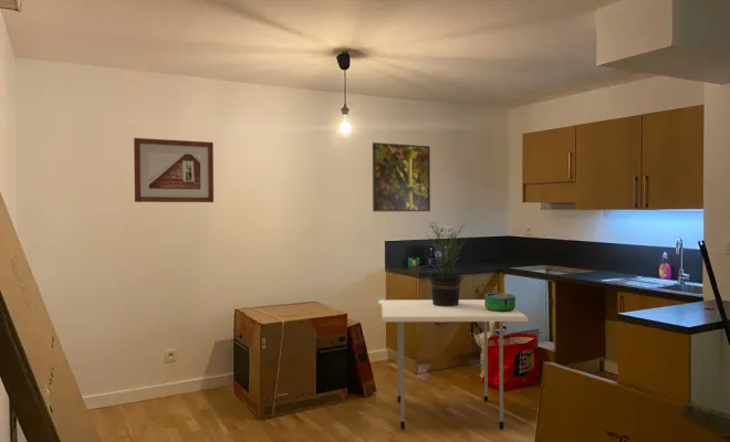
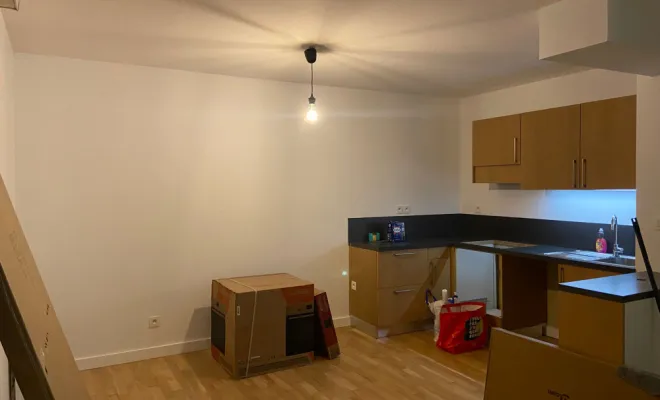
- dining table (484, 360)
- decorative bowl (500, 302)
- potted plant (445, 262)
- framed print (401, 178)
- picture frame (175, 171)
